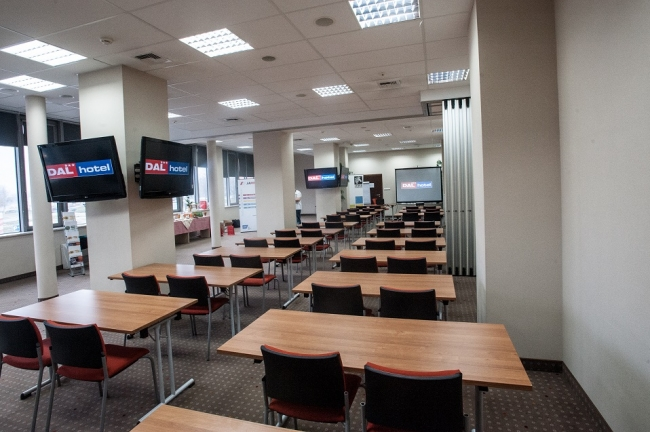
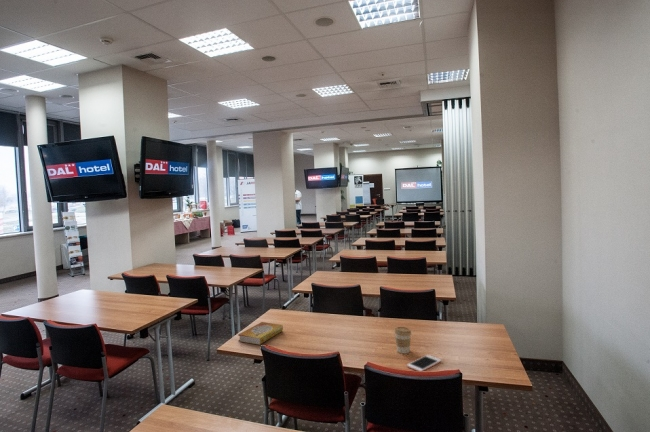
+ cell phone (424, 363)
+ coffee cup (403, 339)
+ book (261, 332)
